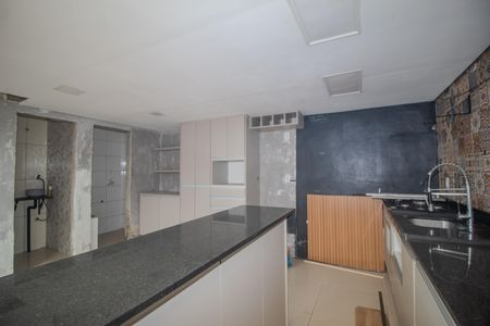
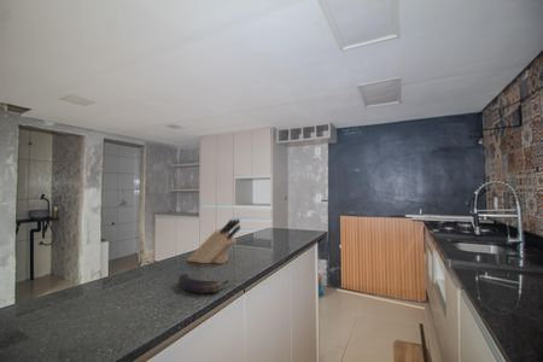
+ banana (199, 282)
+ knife block (215, 239)
